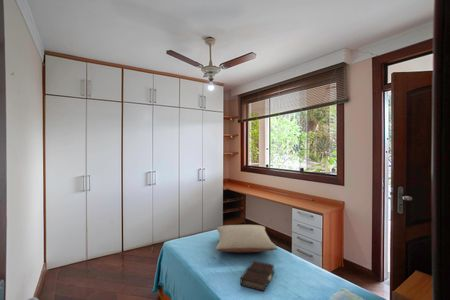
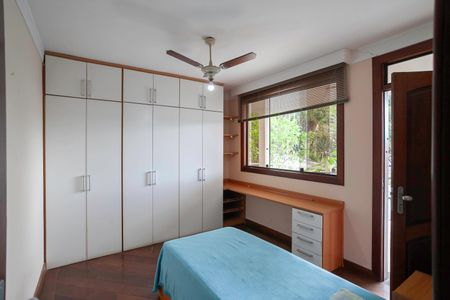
- book (258, 274)
- pillow (243, 237)
